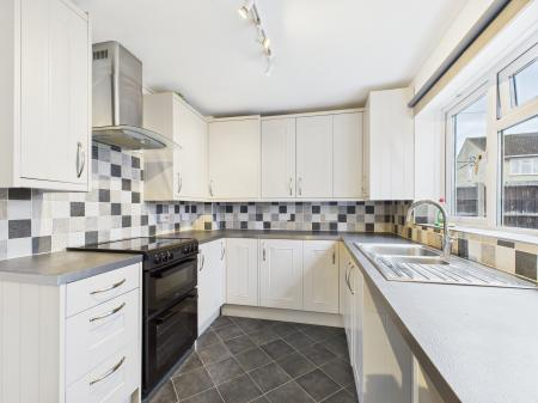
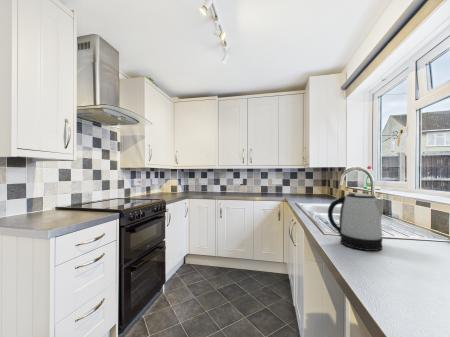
+ kettle (354, 218)
